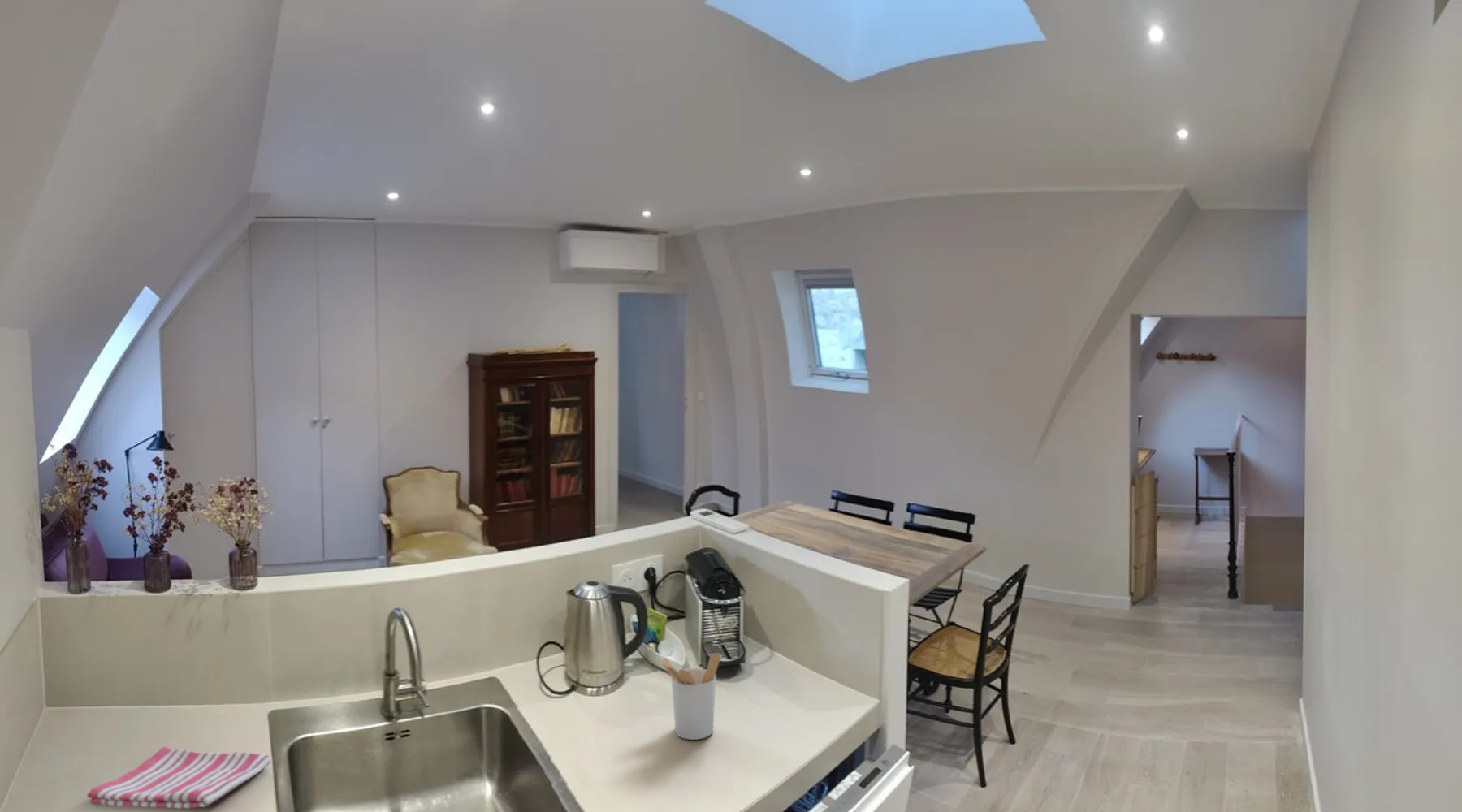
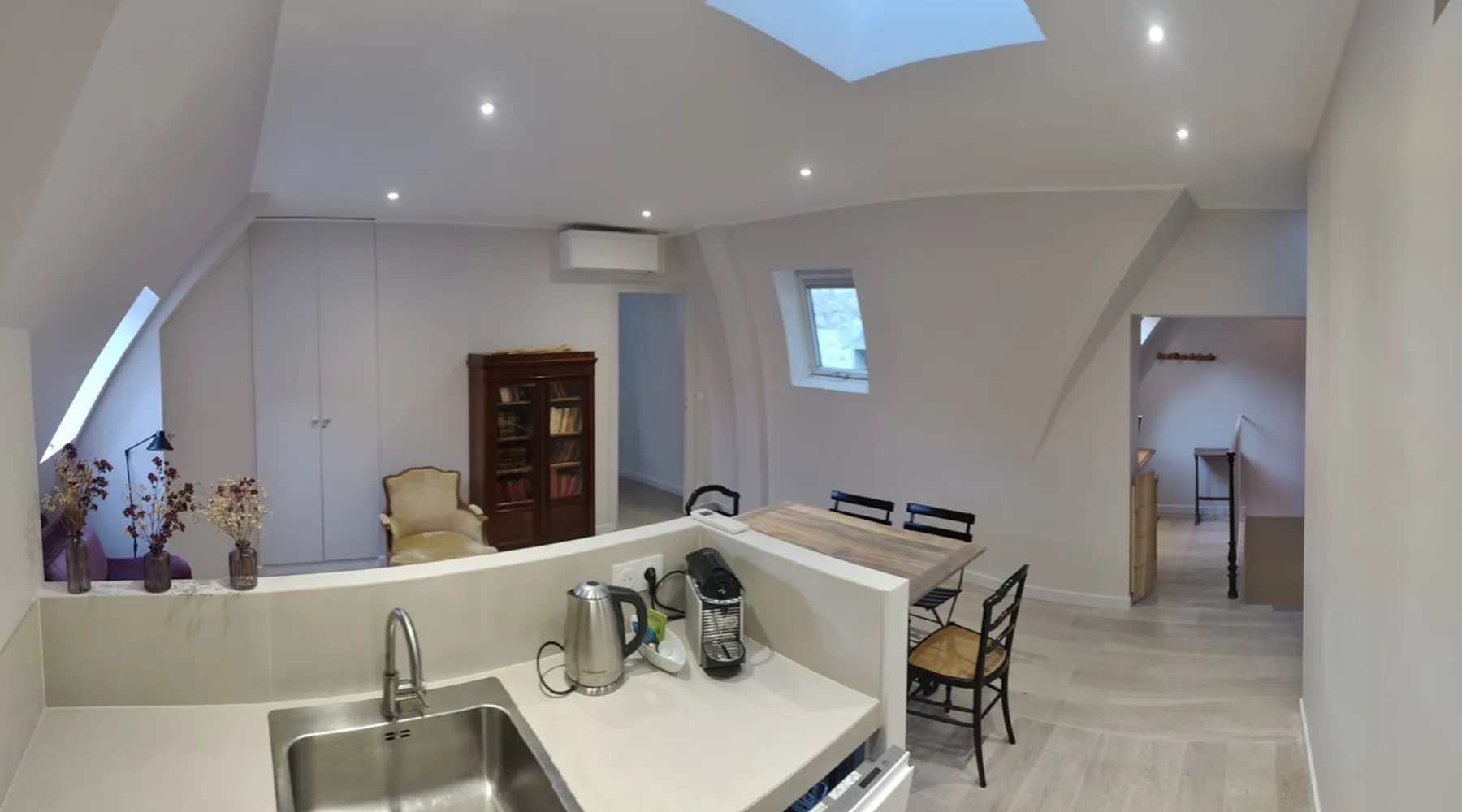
- dish towel (184, 775)
- utensil holder (688, 694)
